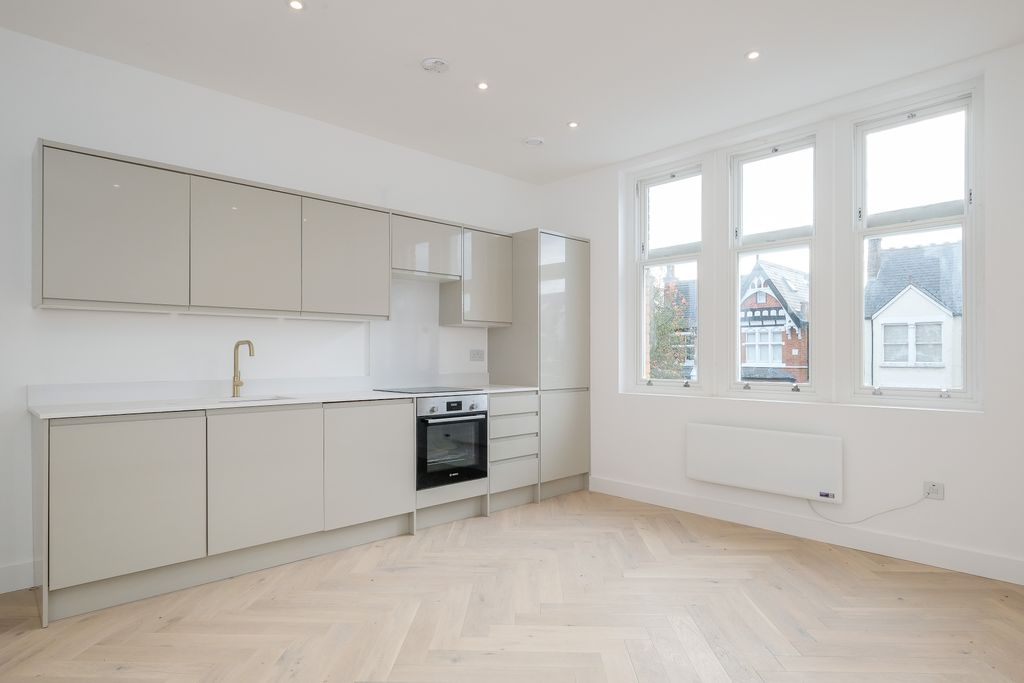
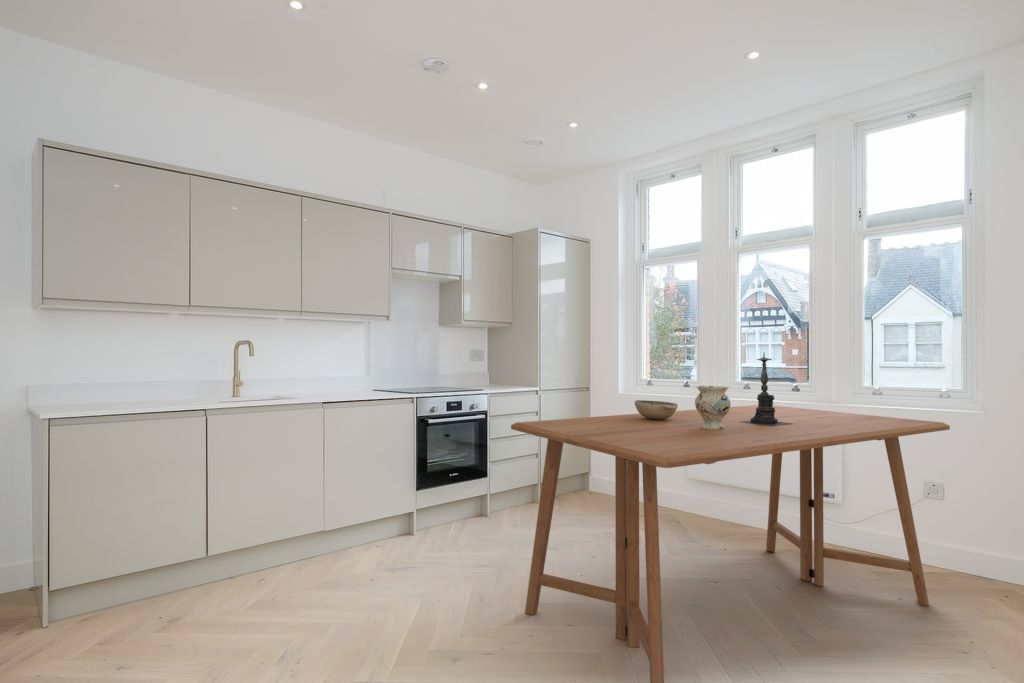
+ vase (712, 406)
+ candle holder (765, 384)
+ dining table (768, 515)
+ decorative bowl (656, 409)
